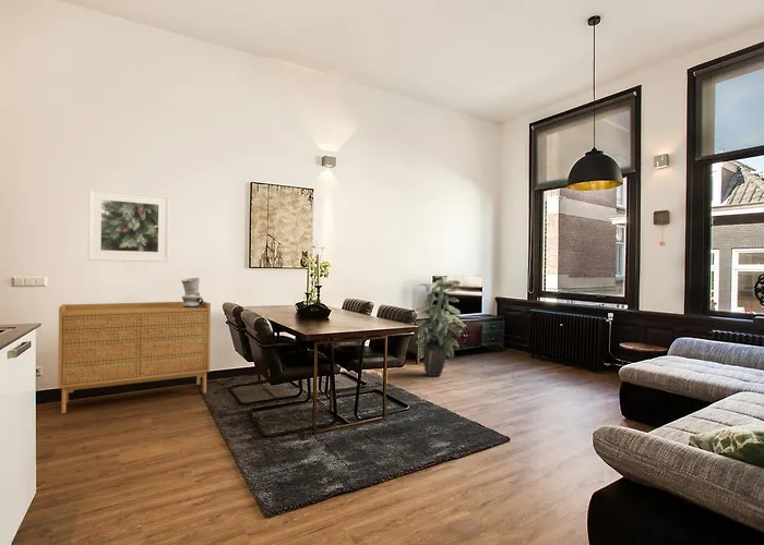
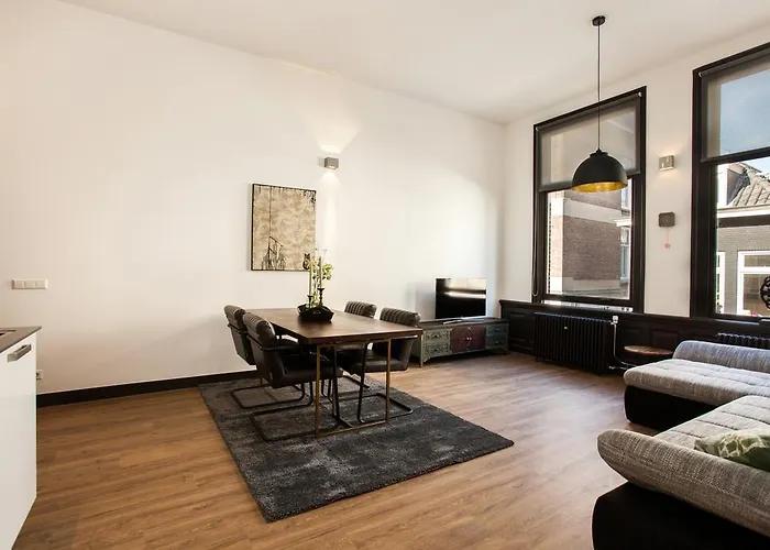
- ceramic vessel (191, 292)
- indoor plant (438, 325)
- sideboard (139, 350)
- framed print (130, 227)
